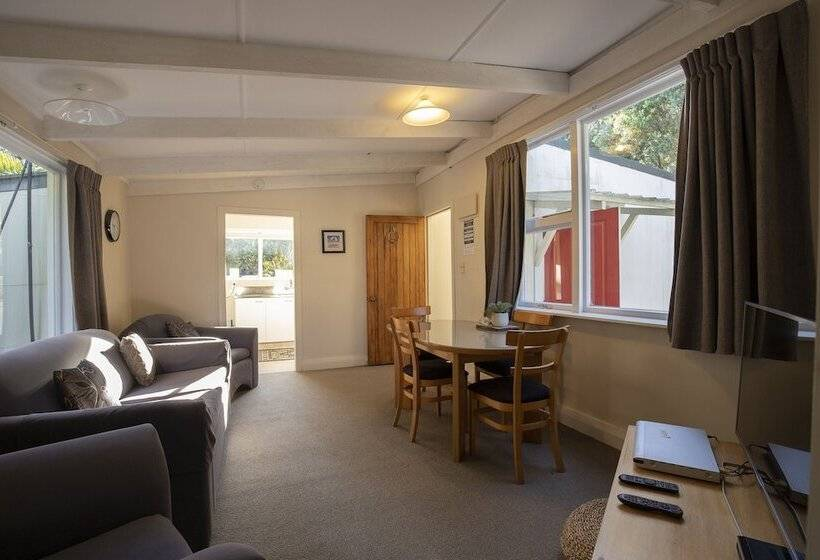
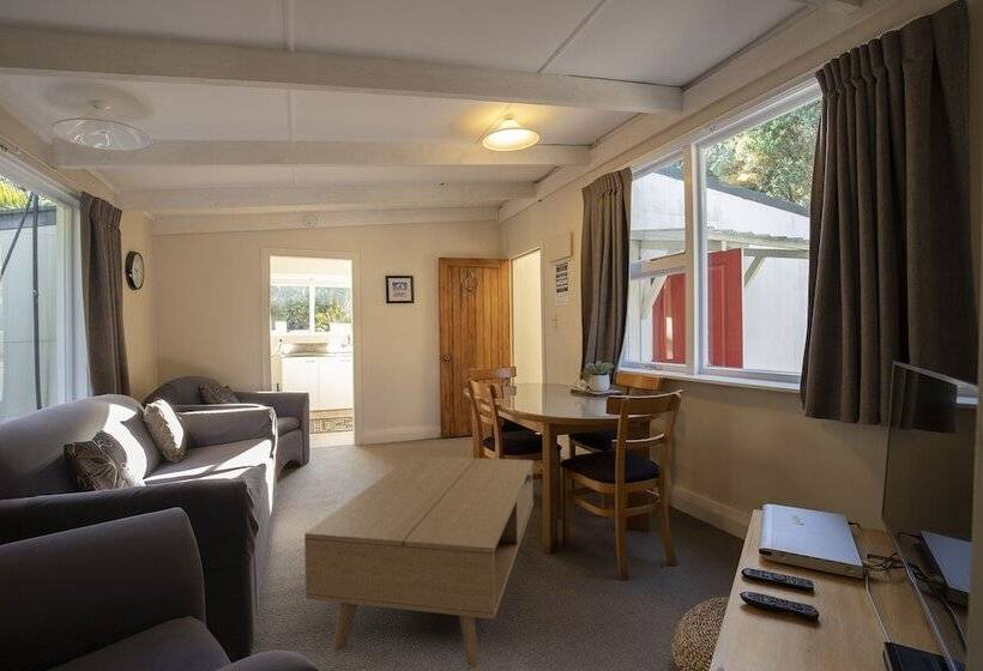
+ coffee table (445, 538)
